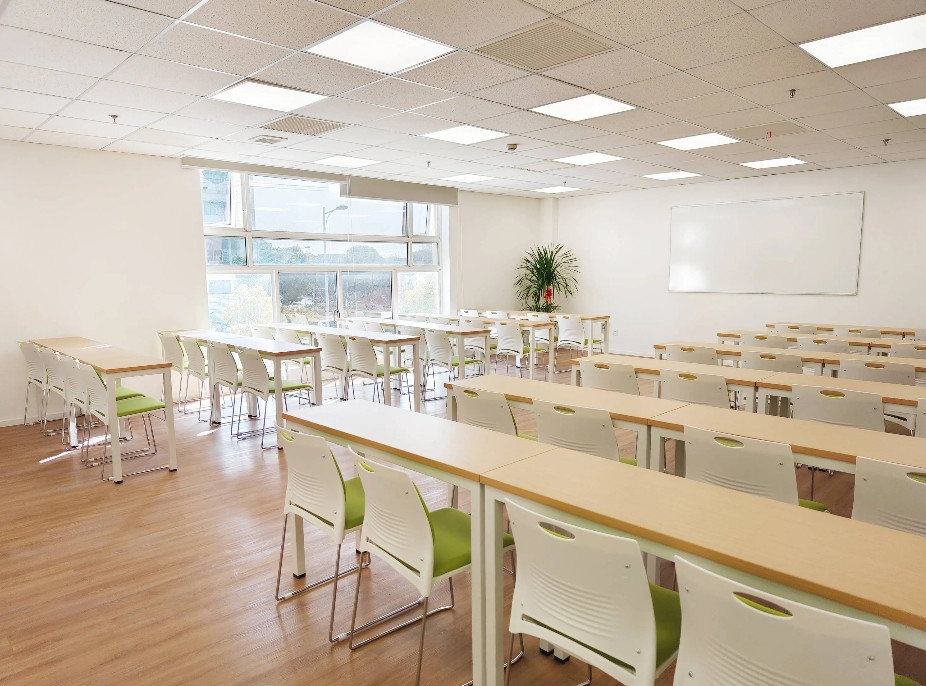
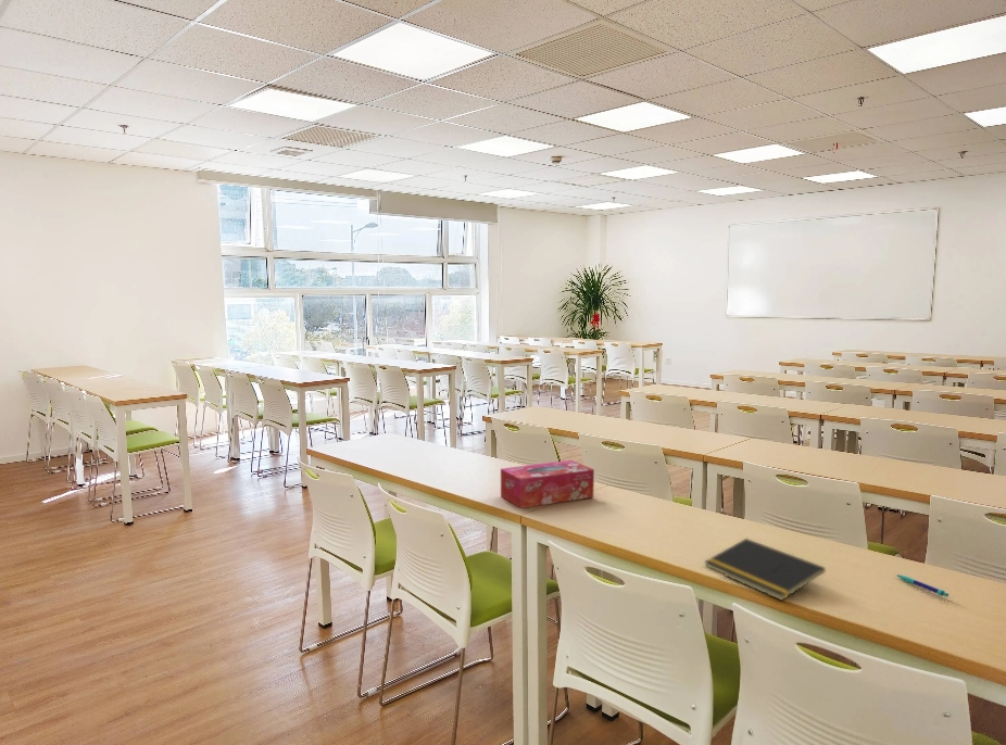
+ pen (920, 583)
+ notepad (762, 566)
+ tissue box (546, 482)
